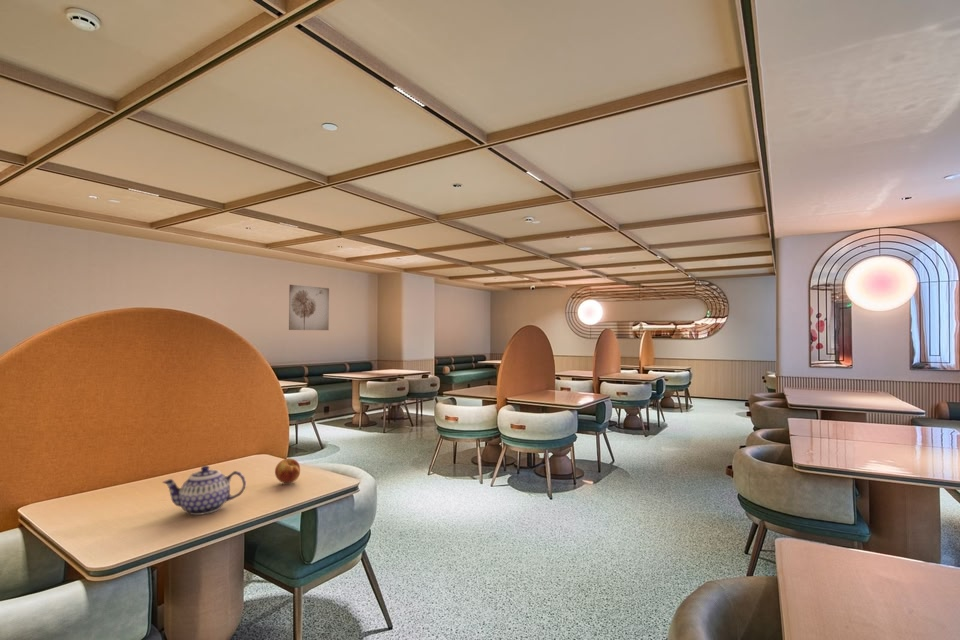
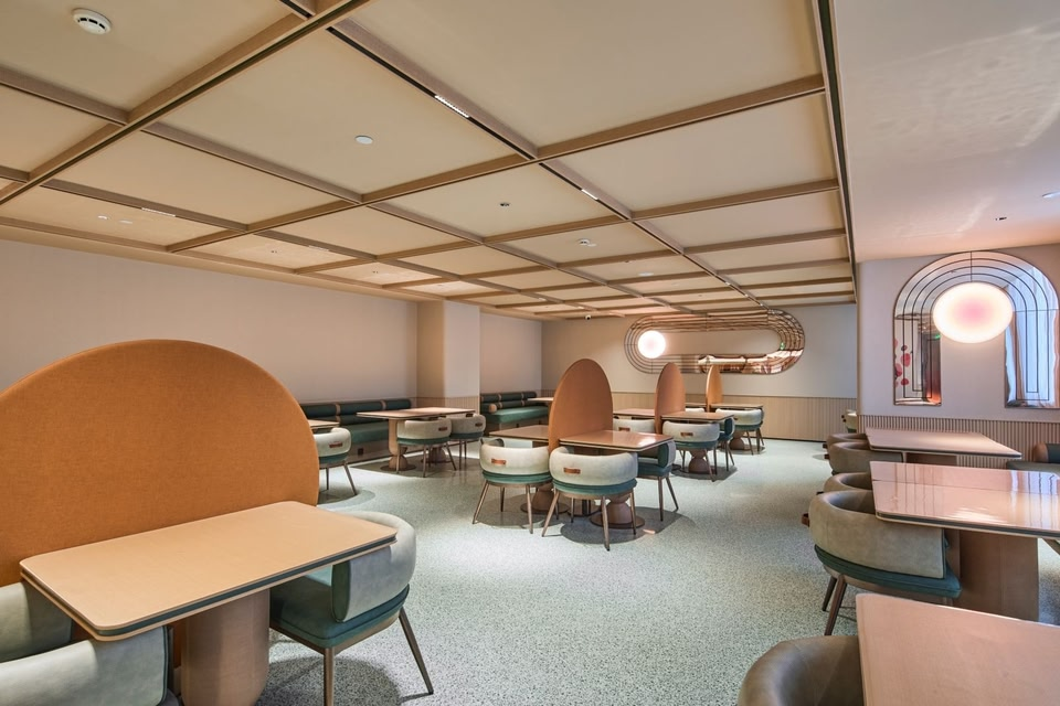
- wall art (309, 308)
- teapot (204, 487)
- fruit (287, 470)
